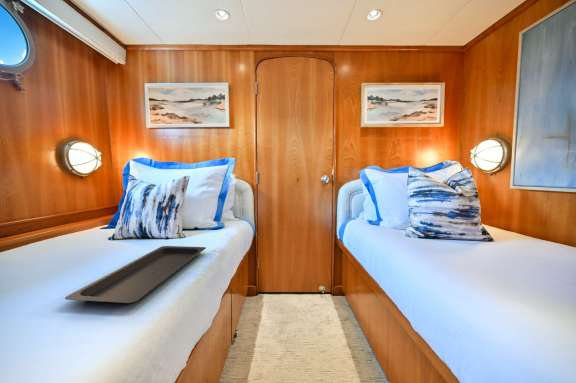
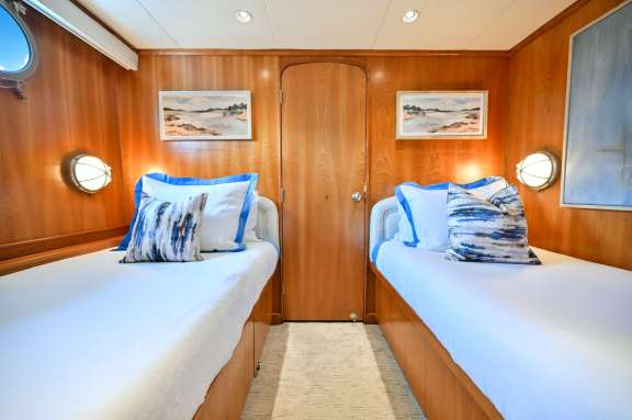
- serving tray (152, 269)
